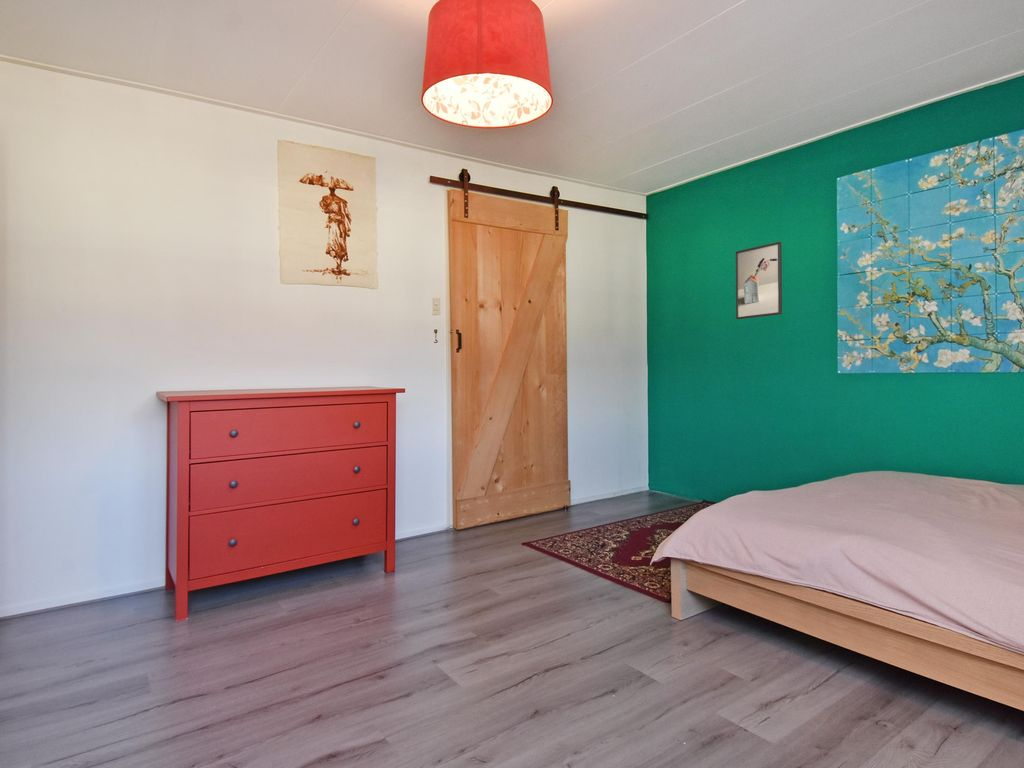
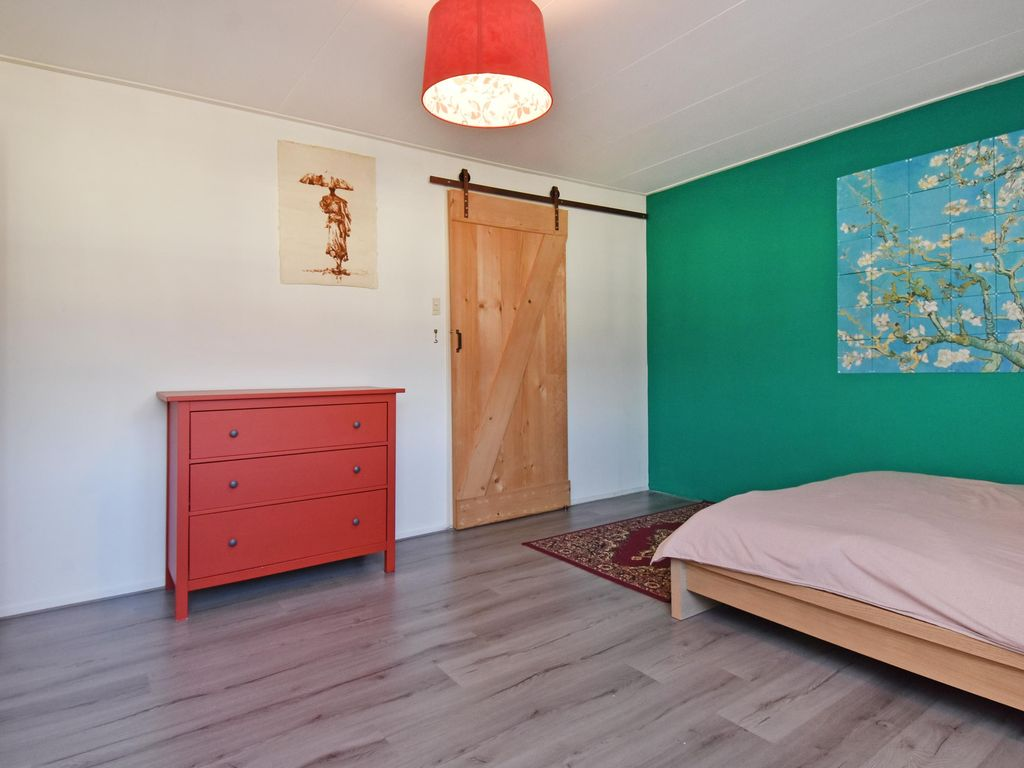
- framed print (758, 281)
